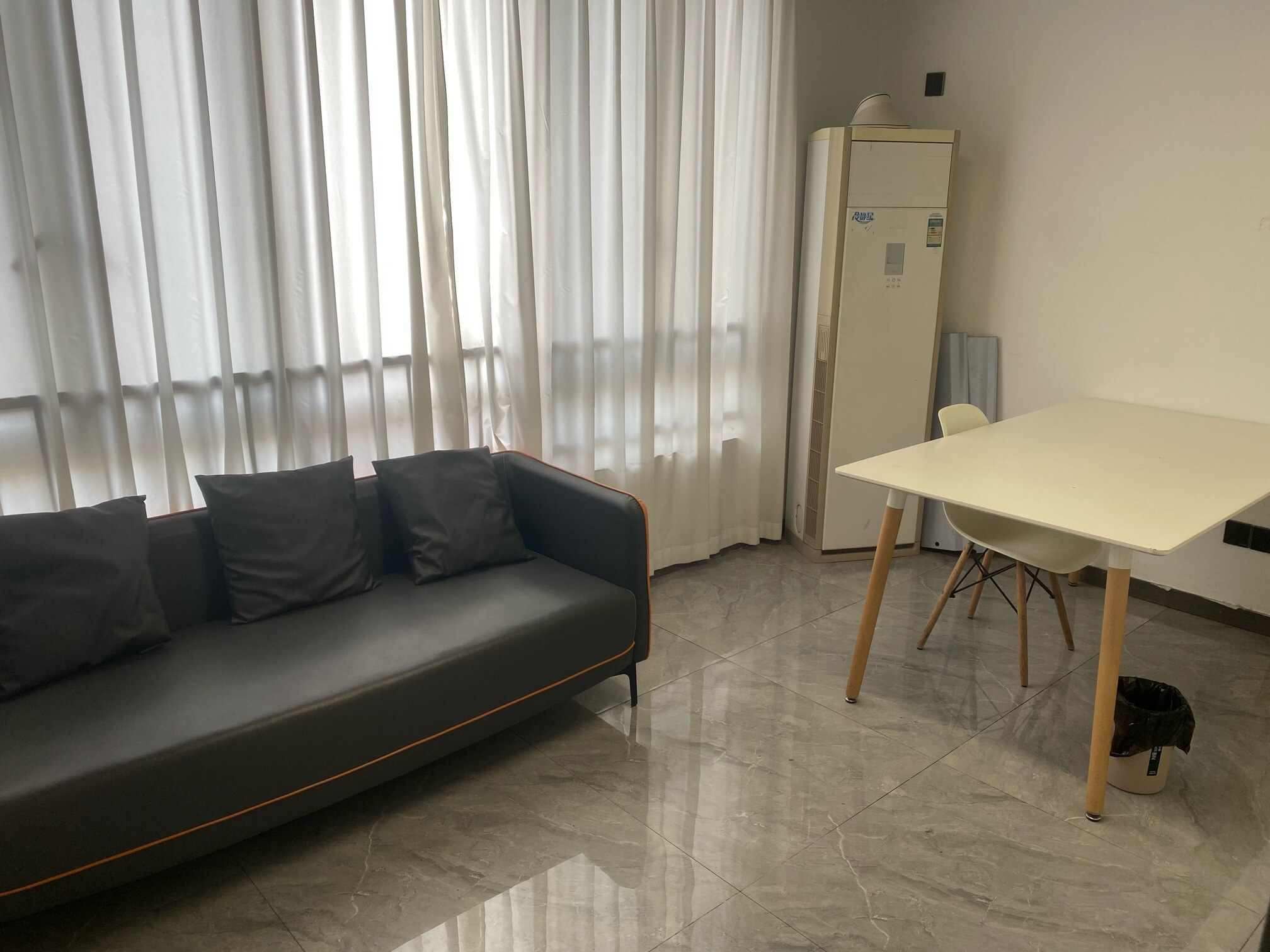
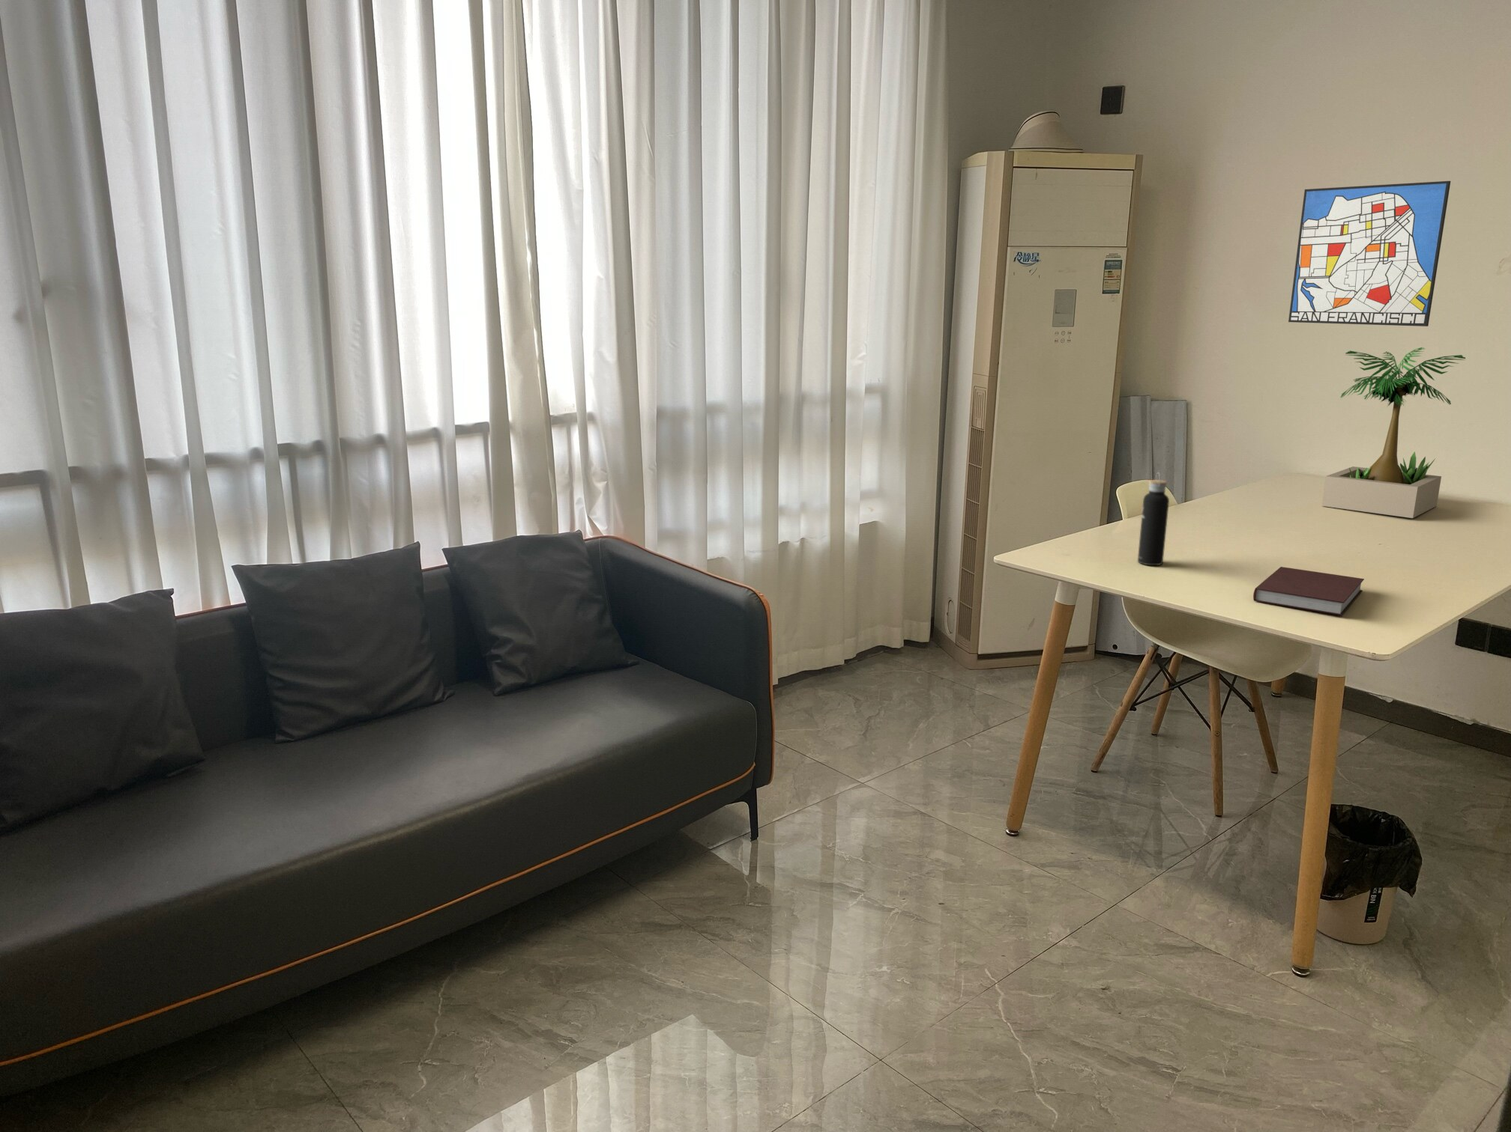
+ notebook (1309, 590)
+ water bottle (1154, 518)
+ wall art (1365, 256)
+ potted plant (1398, 428)
